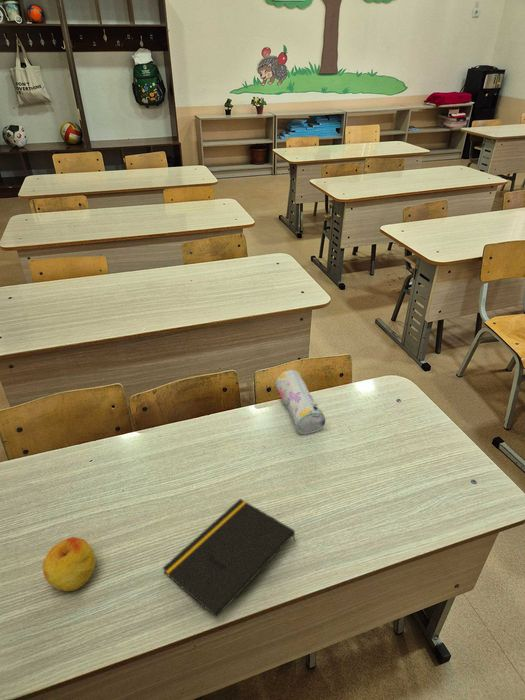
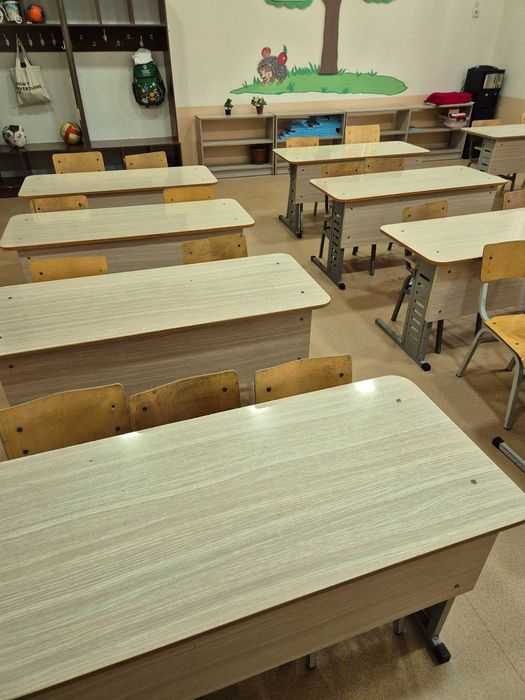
- pencil case (299, 400)
- apple (69, 564)
- notepad (229, 551)
